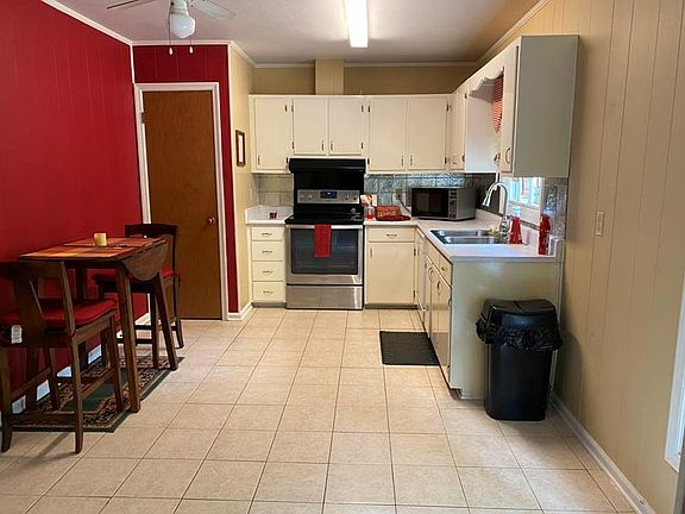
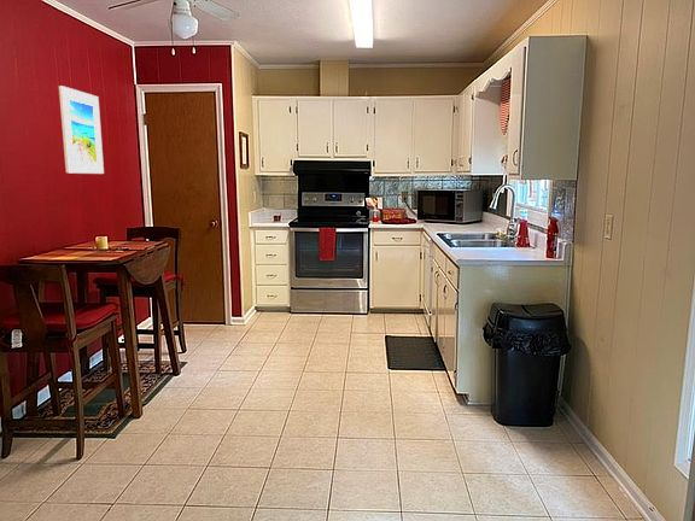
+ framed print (82, 133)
